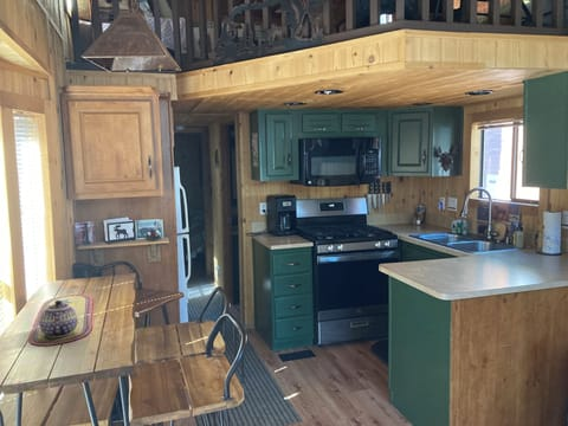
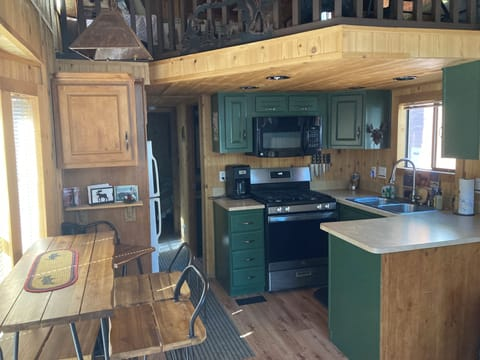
- teapot (58, 316)
